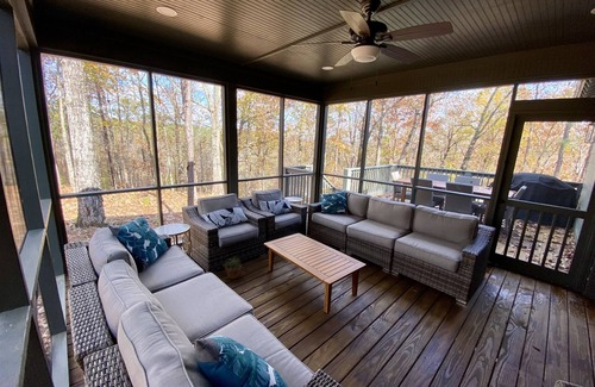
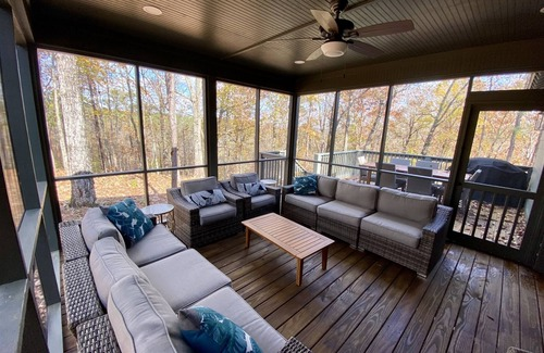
- potted plant (233, 267)
